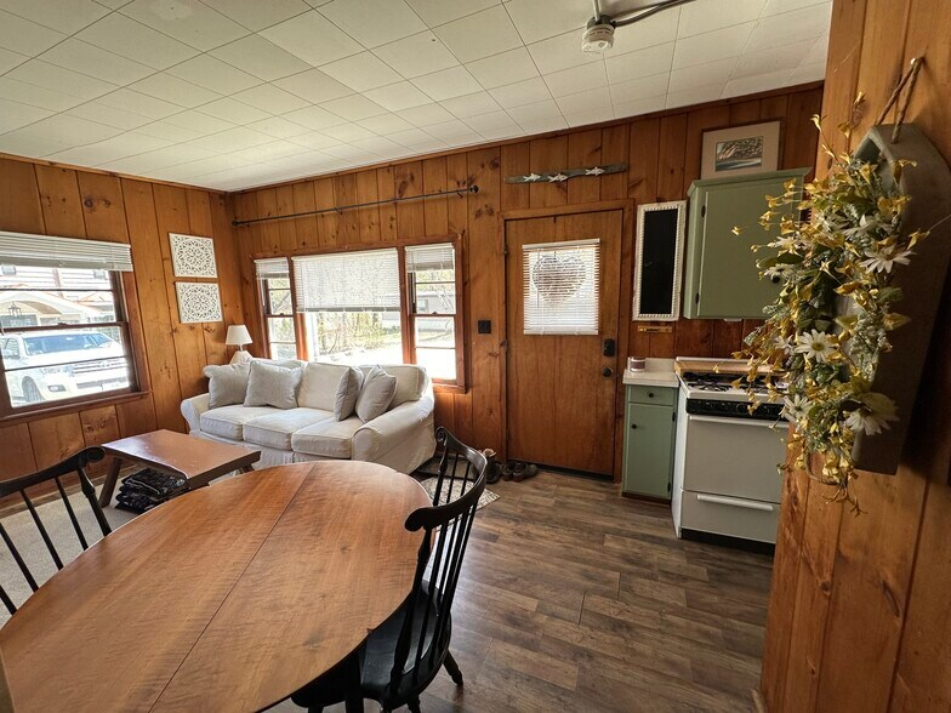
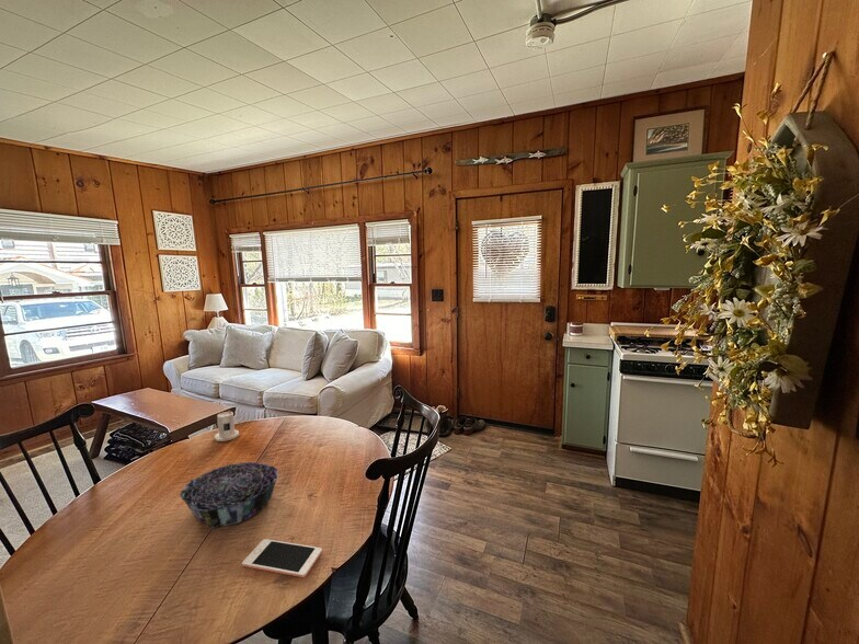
+ cell phone (283, 556)
+ decorative bowl (231, 494)
+ candle (226, 424)
